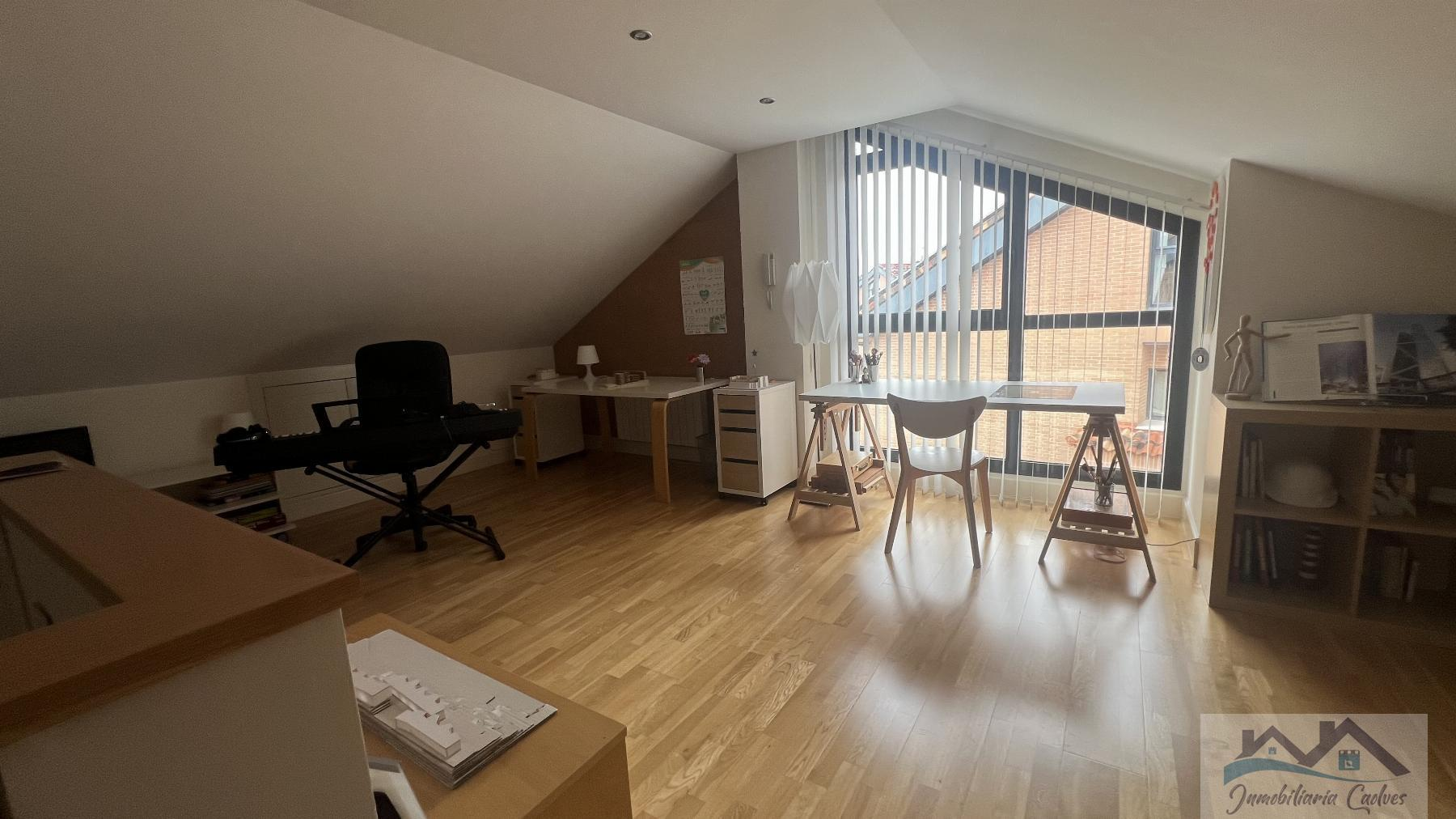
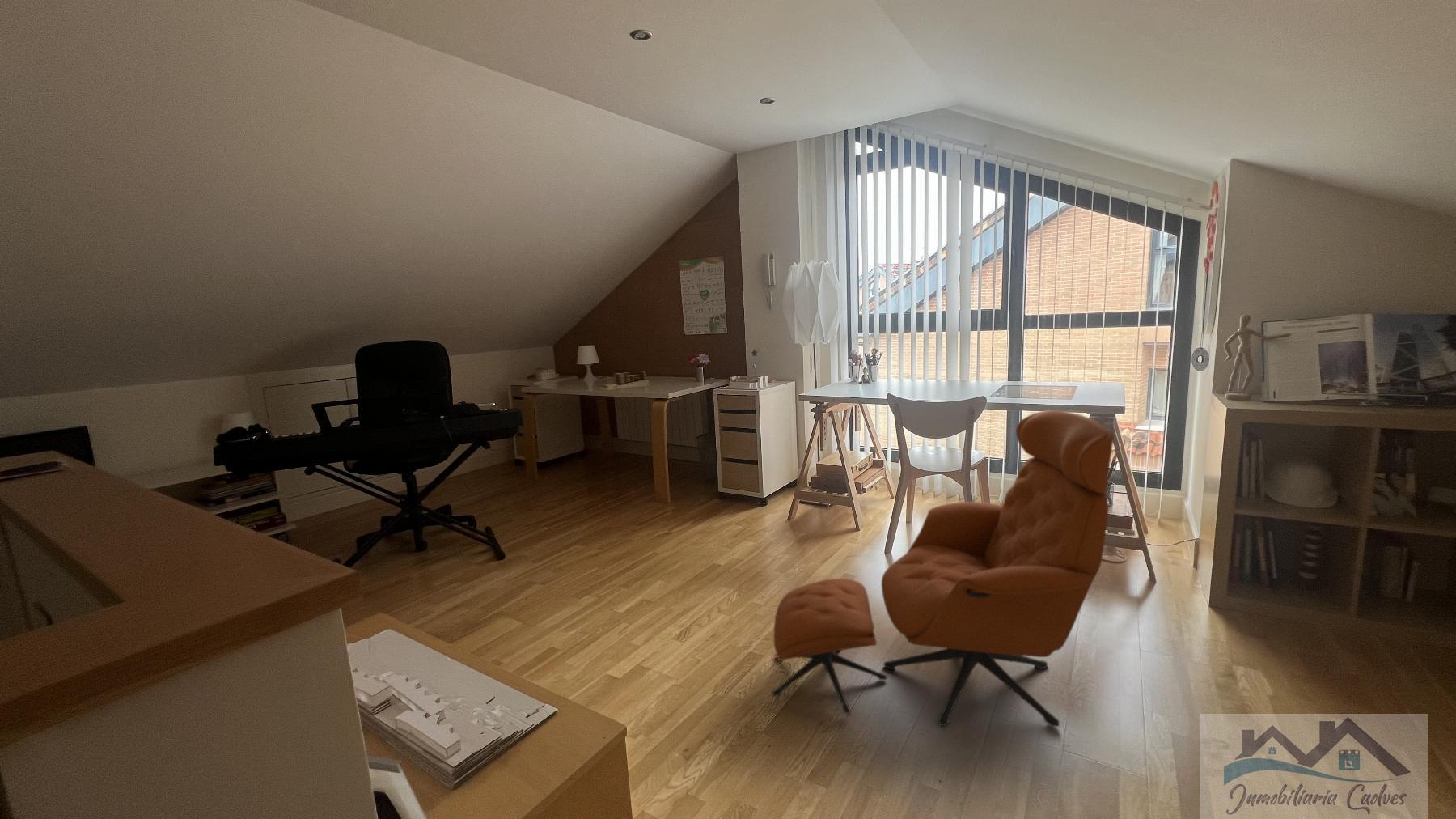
+ armchair (928, 552)
